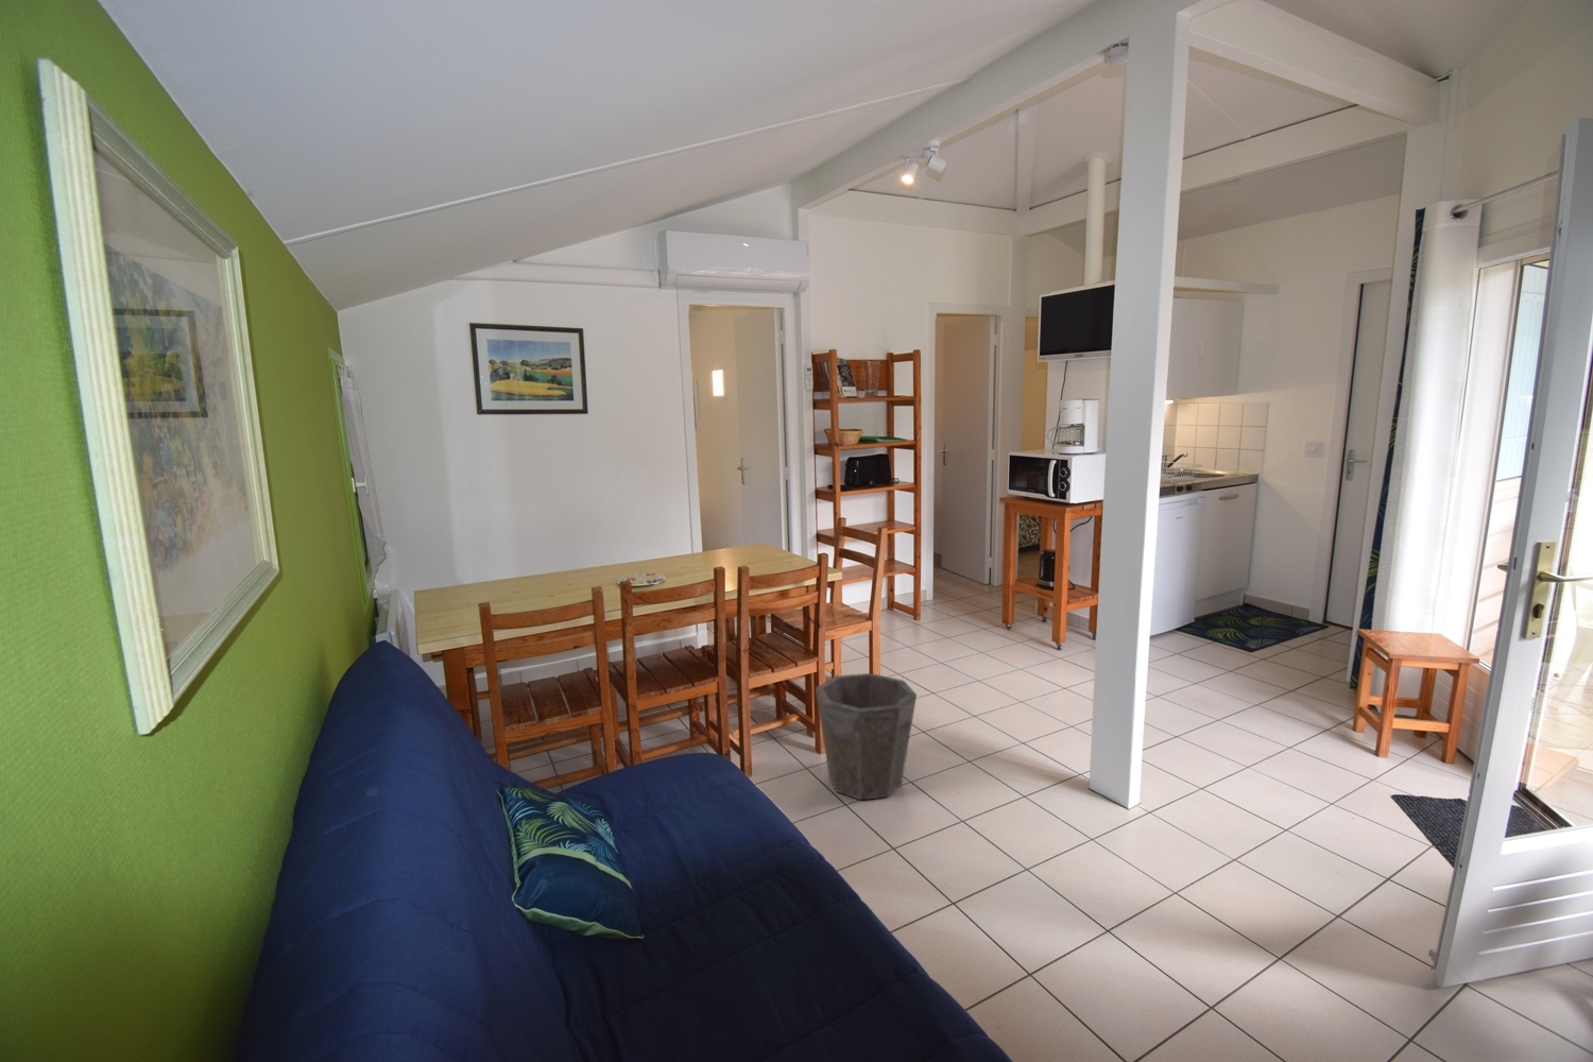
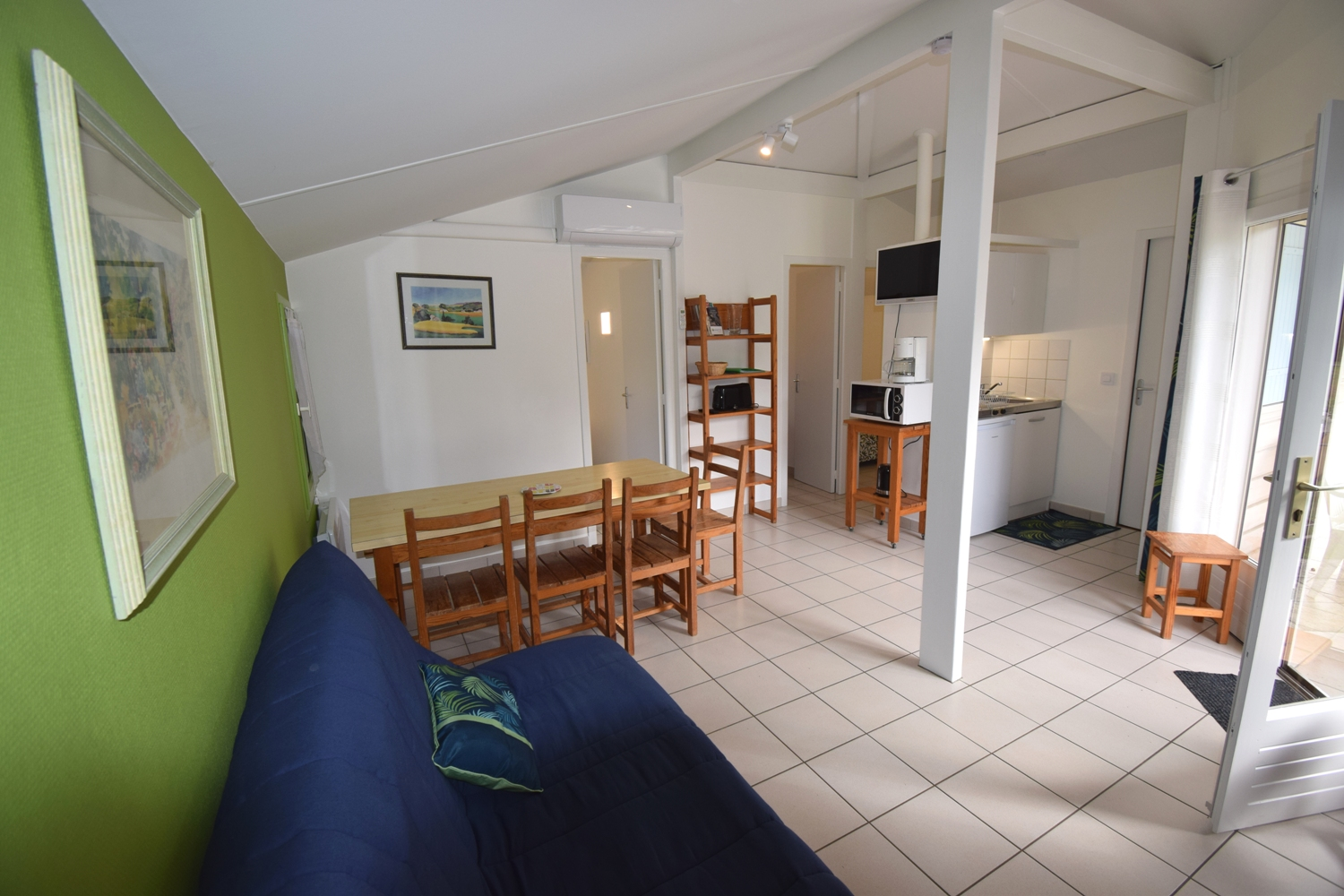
- waste bin (864, 736)
